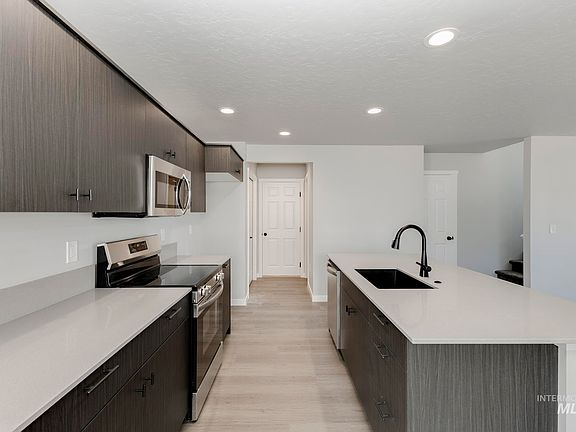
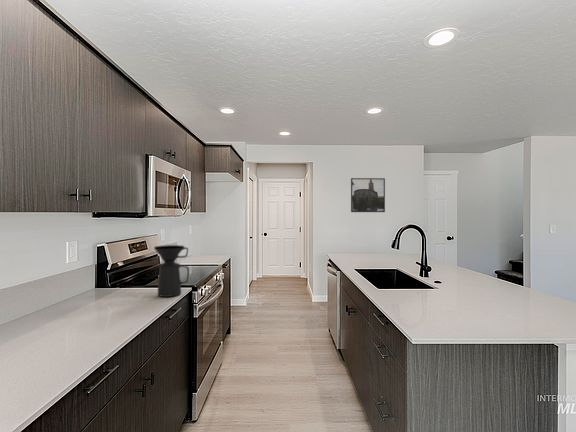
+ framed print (367, 195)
+ coffee maker (169, 270)
